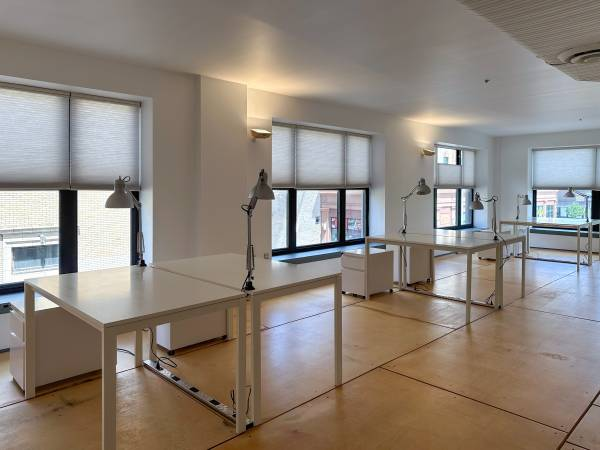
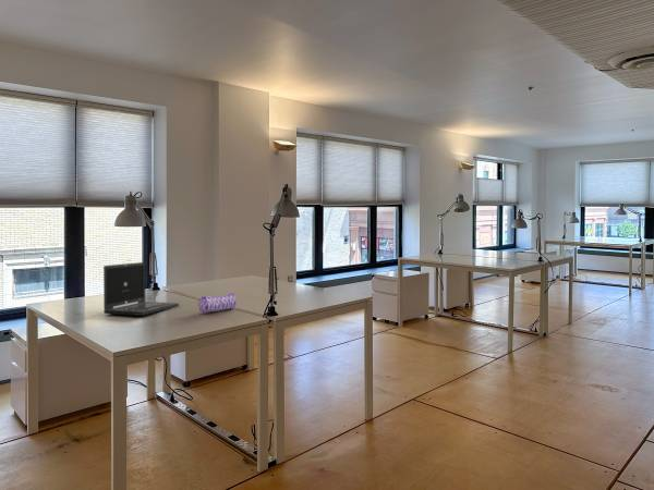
+ pencil case (217, 302)
+ laptop (143, 286)
